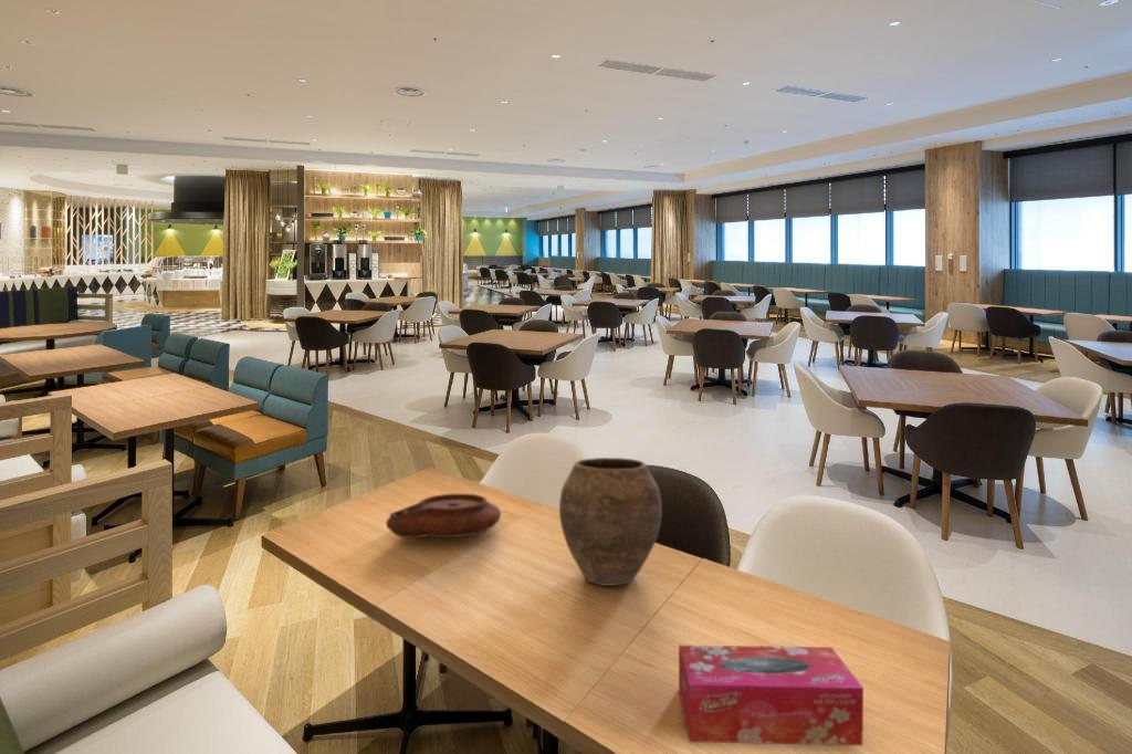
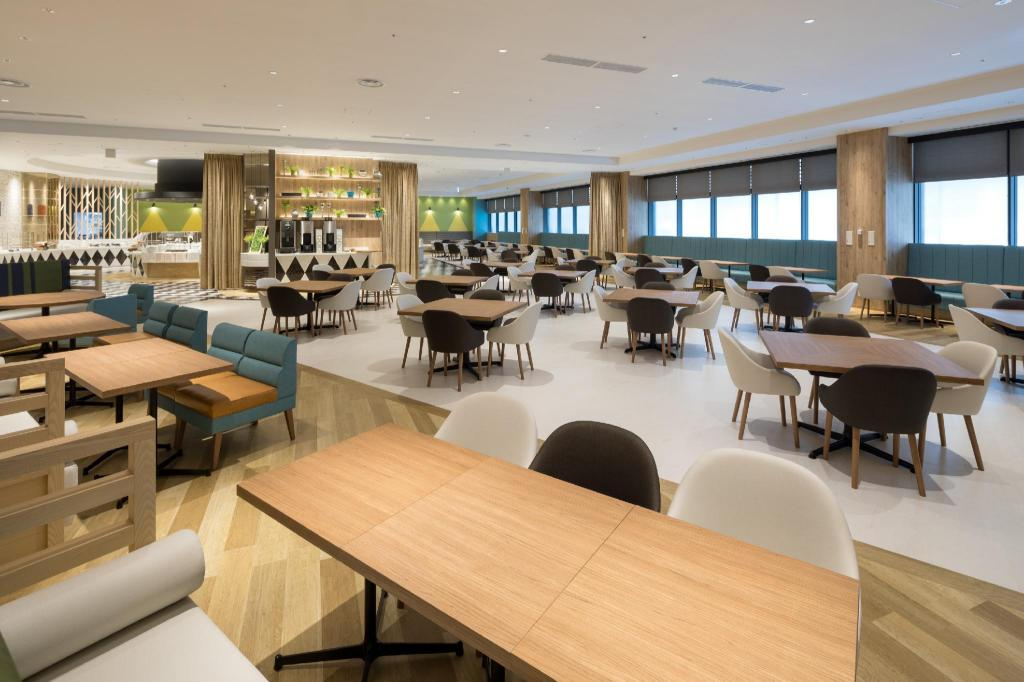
- tissue box (764, 691)
- plate (447, 515)
- vase (610, 520)
